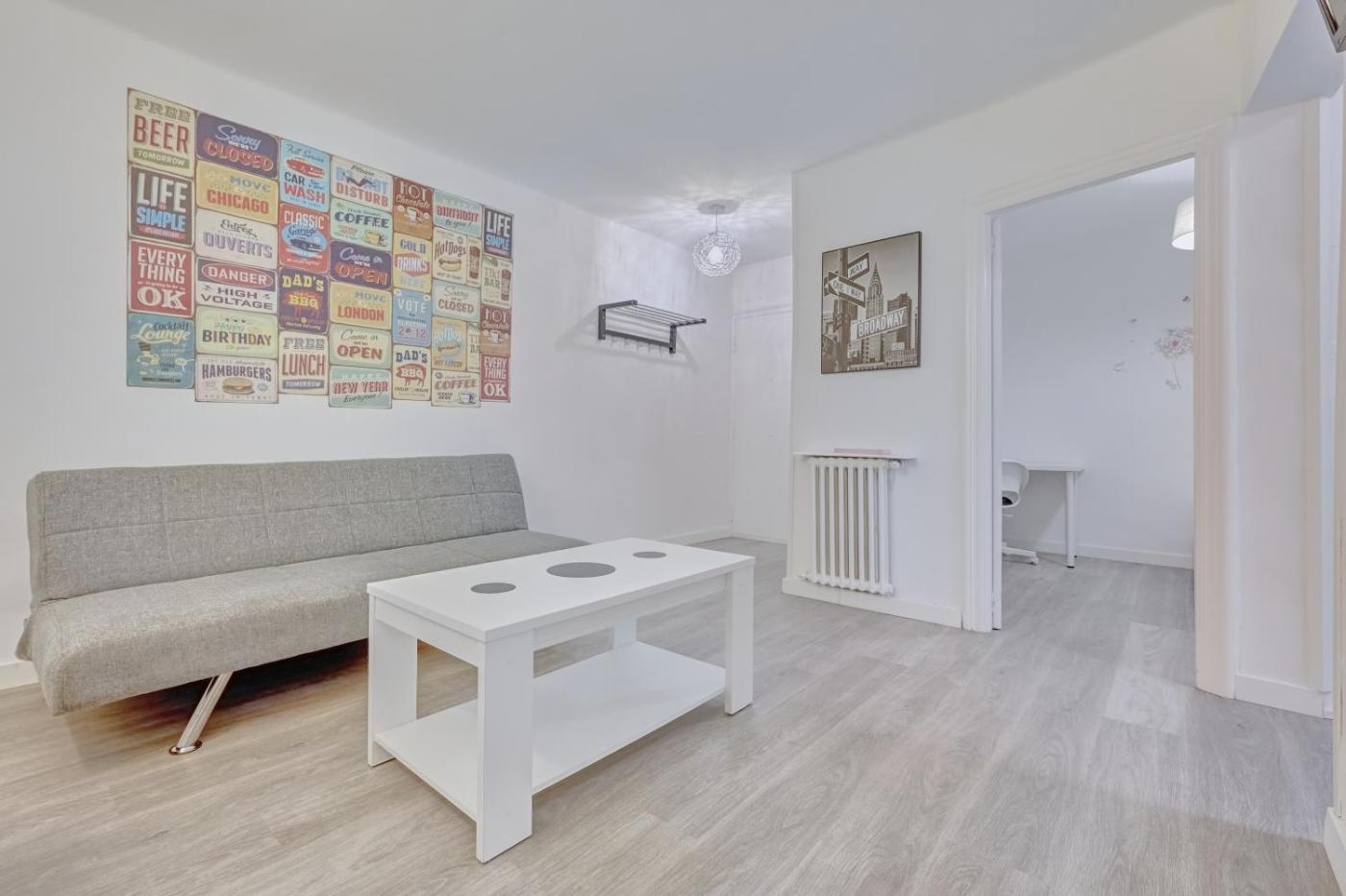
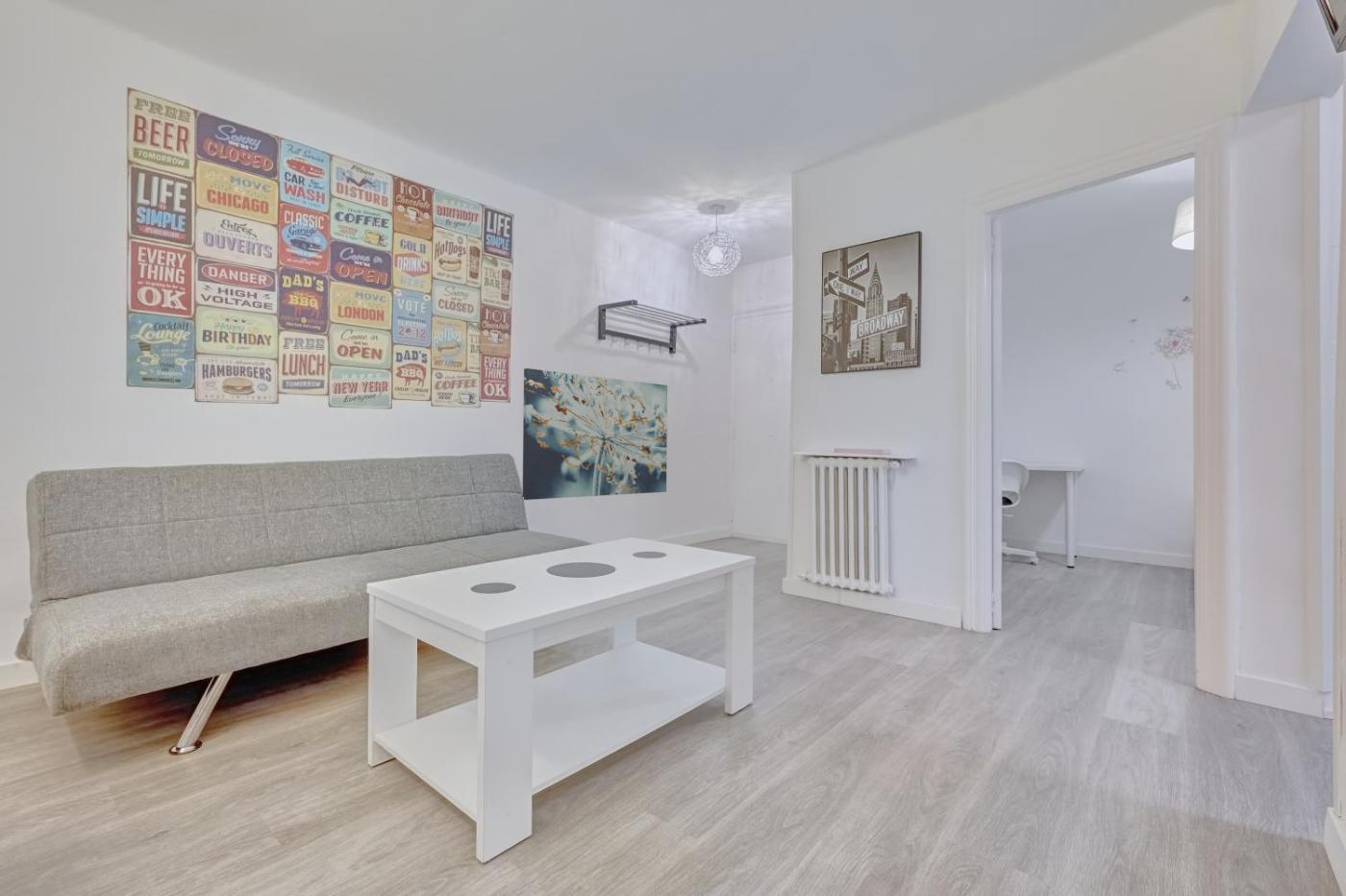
+ wall art (602, 436)
